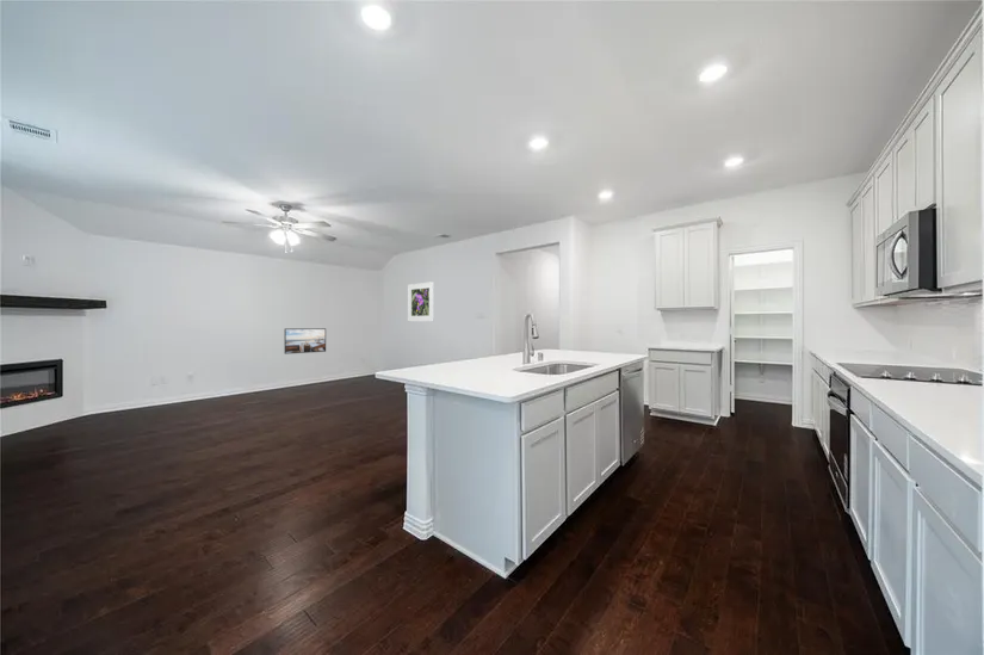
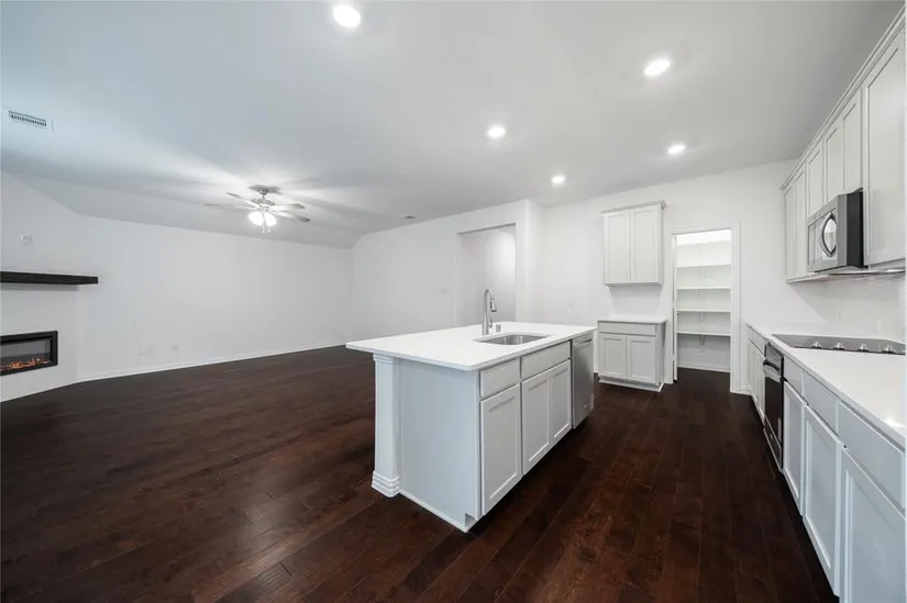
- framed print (305, 340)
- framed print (420, 302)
